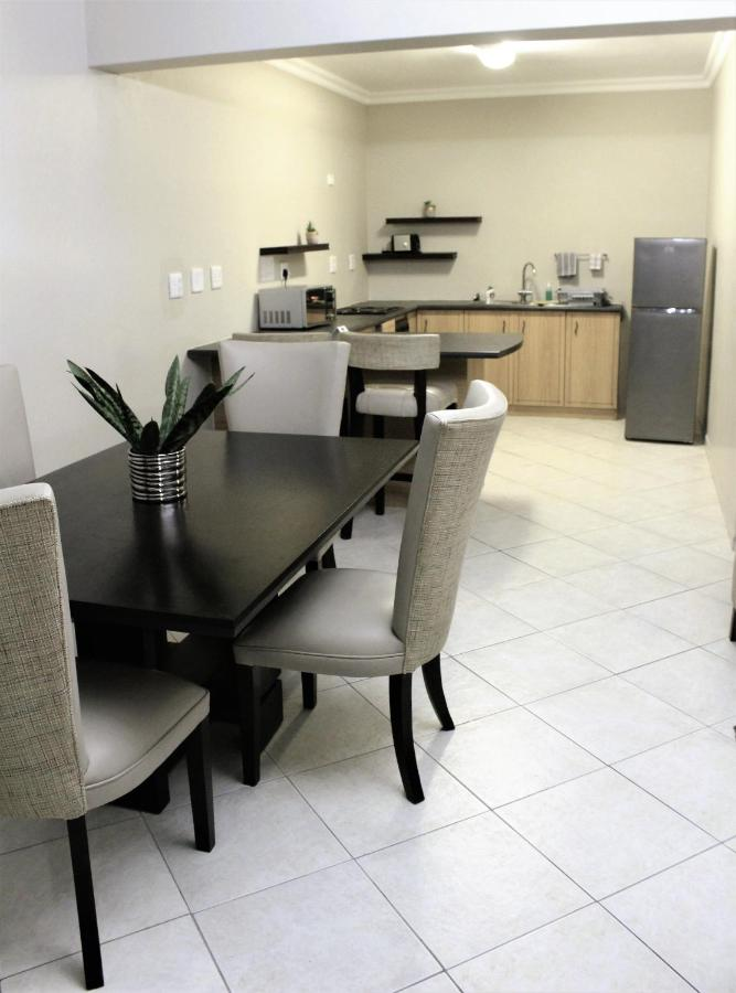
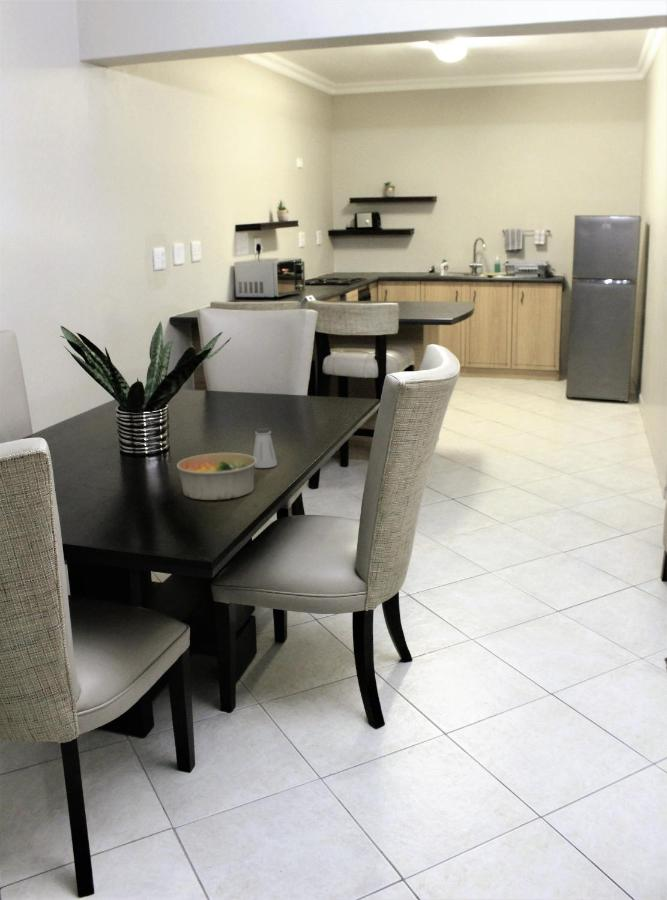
+ saltshaker (263, 447)
+ bowl (217, 474)
